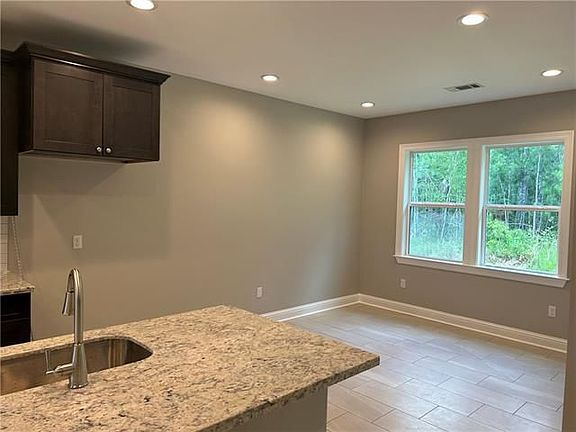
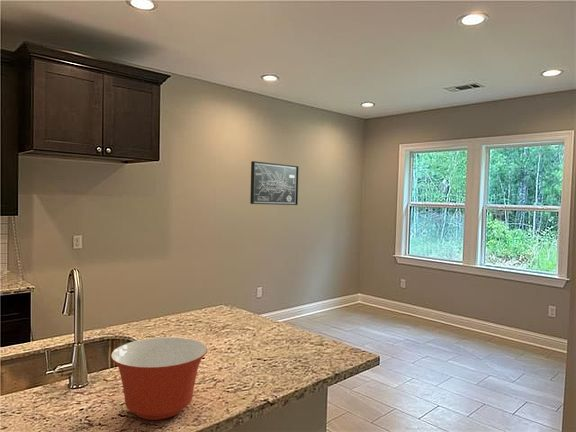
+ wall art (275, 184)
+ mixing bowl (160, 379)
